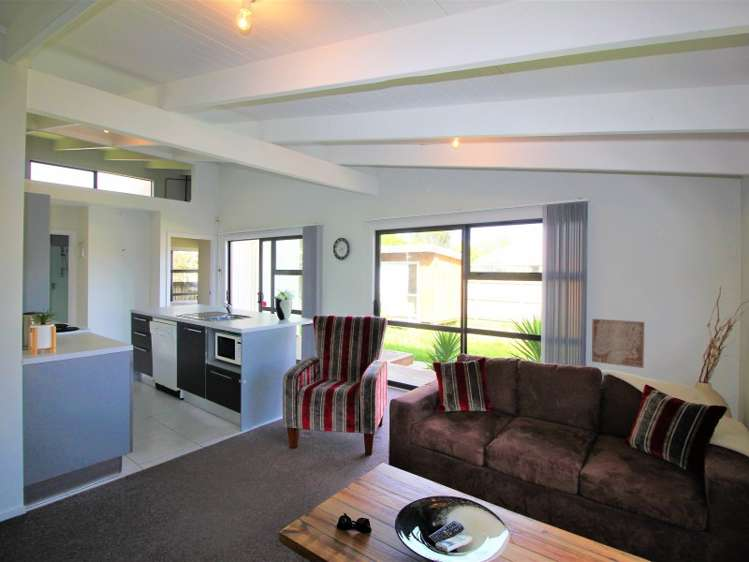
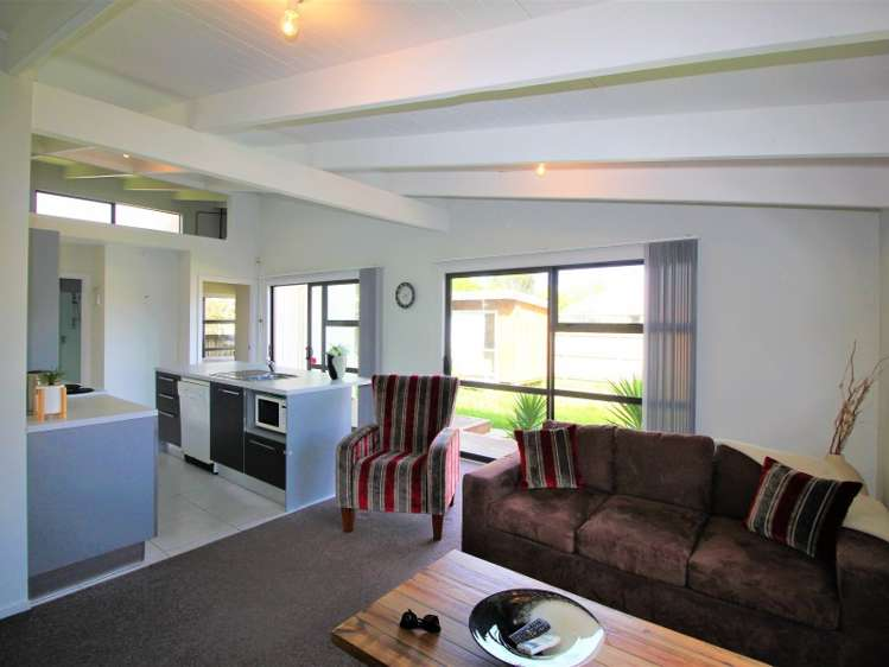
- wall art (617, 342)
